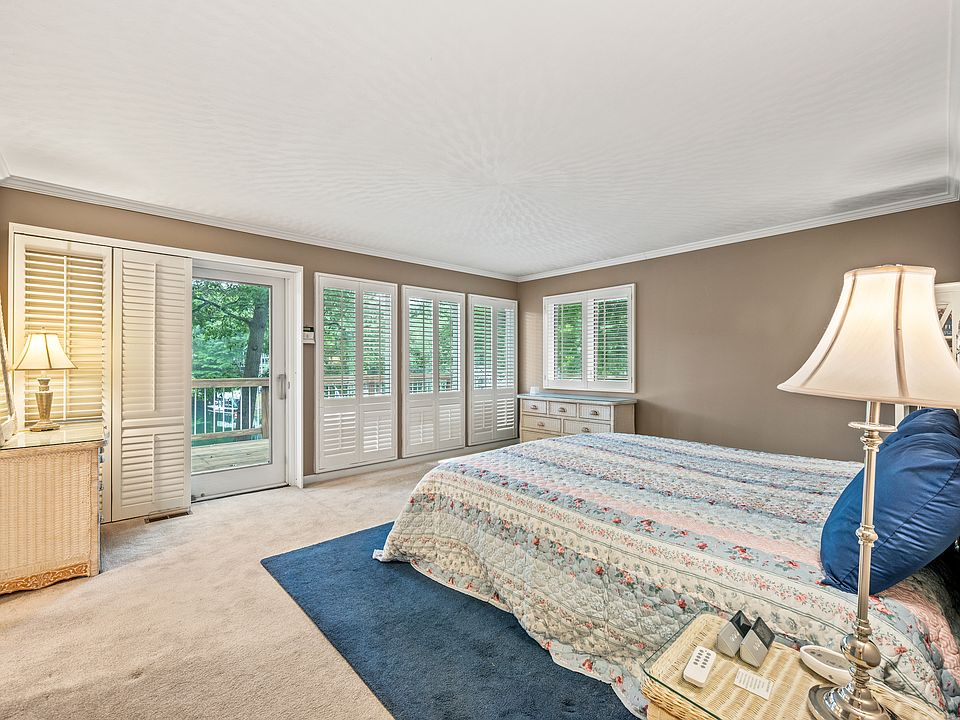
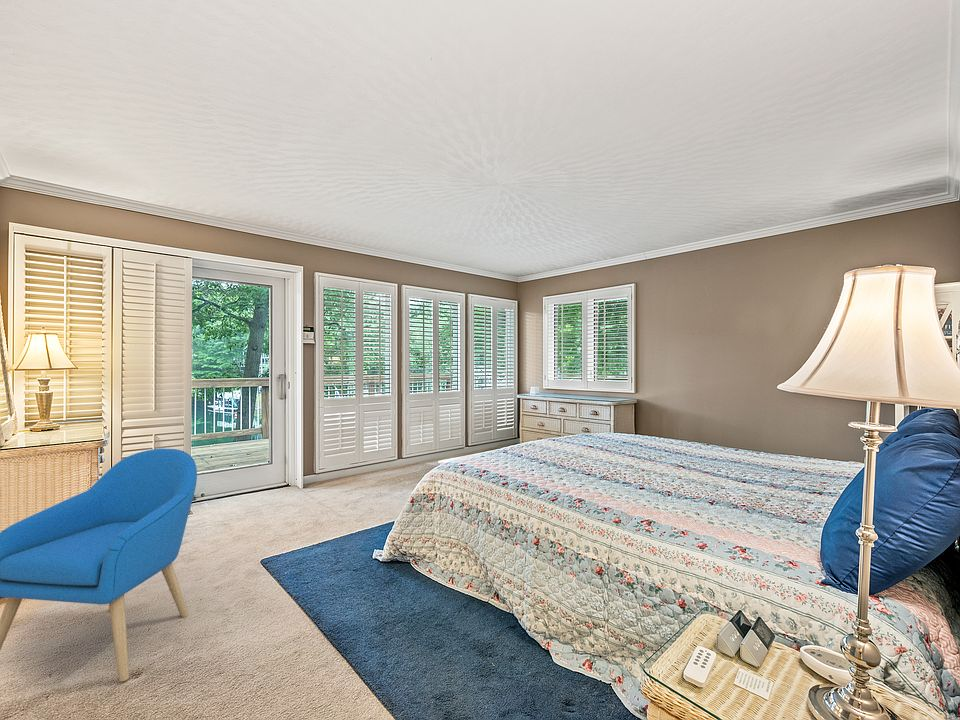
+ armchair (115, 546)
